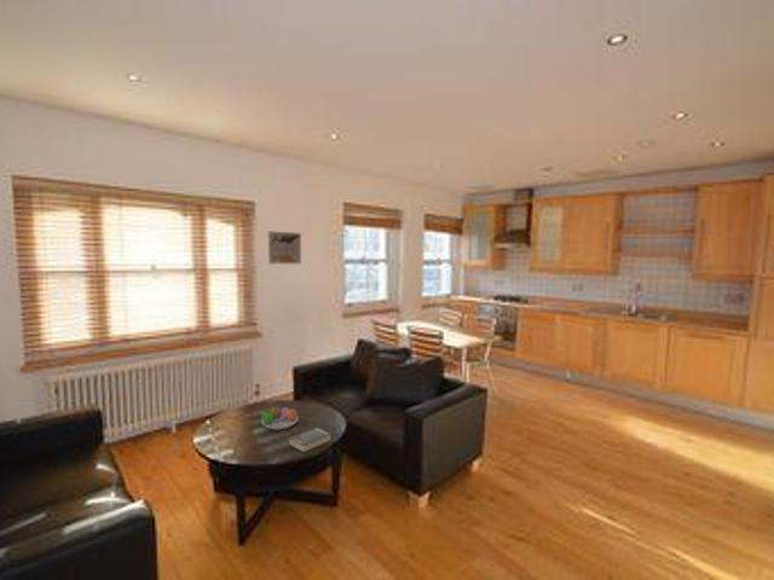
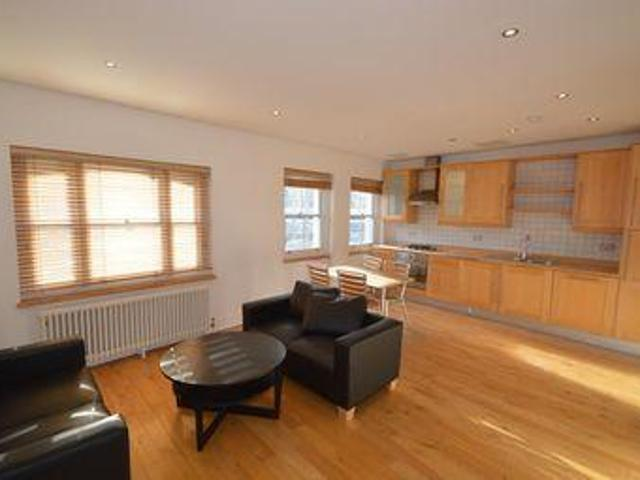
- fruit bowl (278, 416)
- hardback book (310, 439)
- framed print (284, 248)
